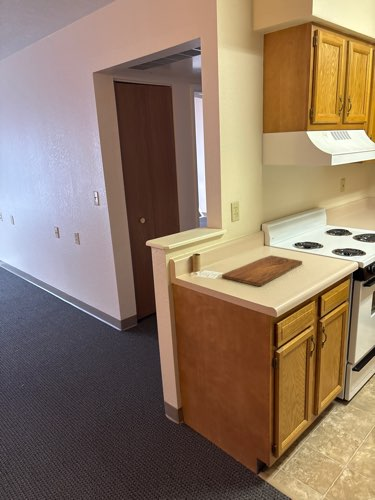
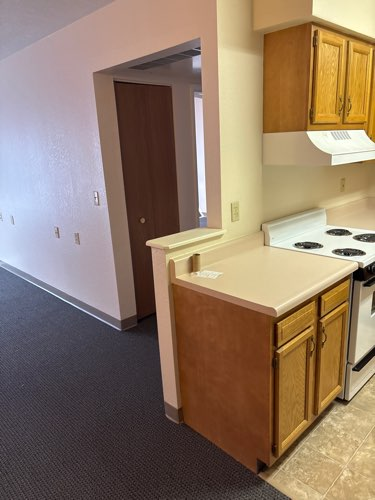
- cutting board (264, 268)
